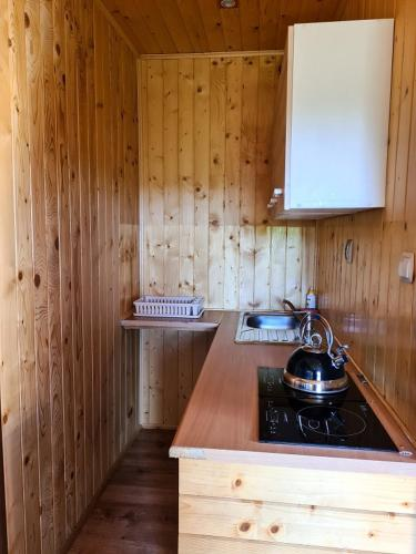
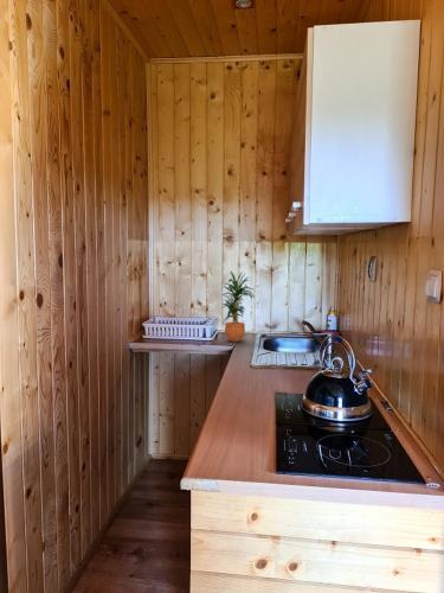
+ potted plant (237, 306)
